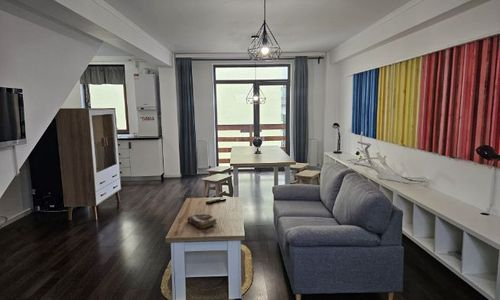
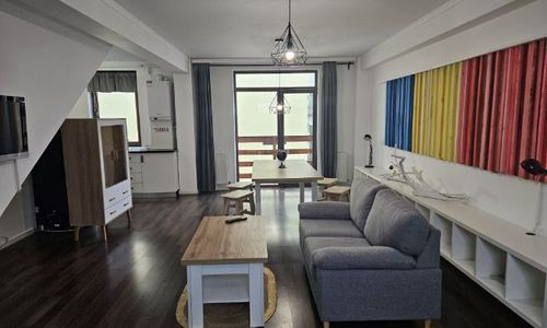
- book (202, 220)
